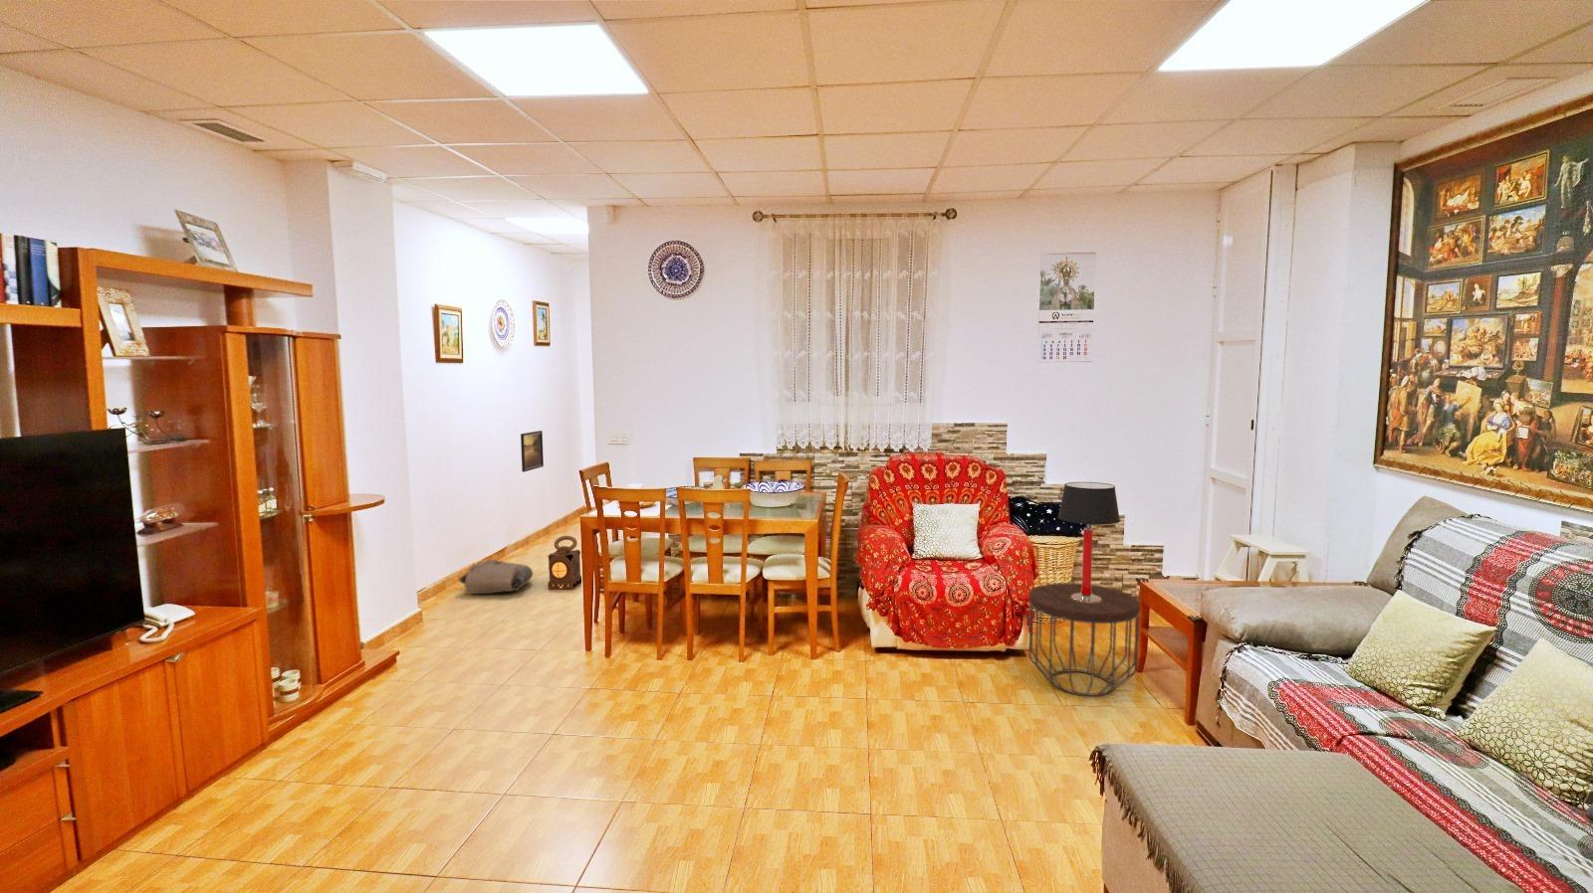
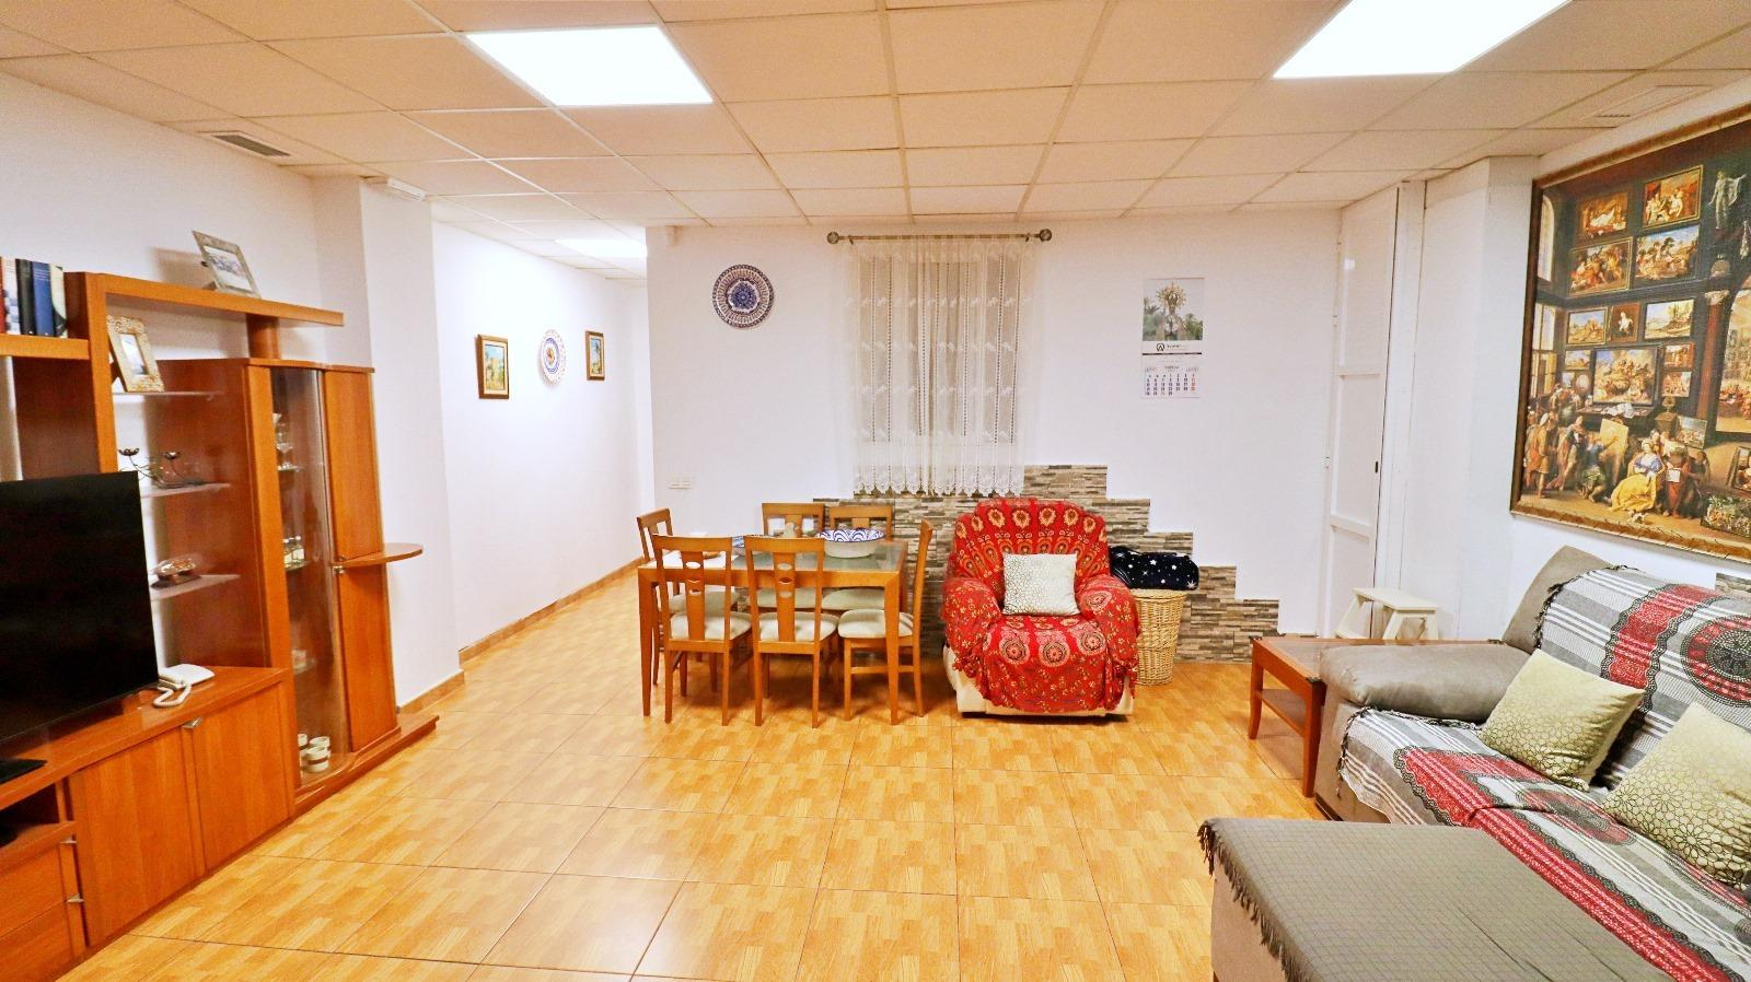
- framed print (532, 450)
- side table (1072, 641)
- table lamp (1088, 541)
- bag (501, 573)
- lantern (560, 562)
